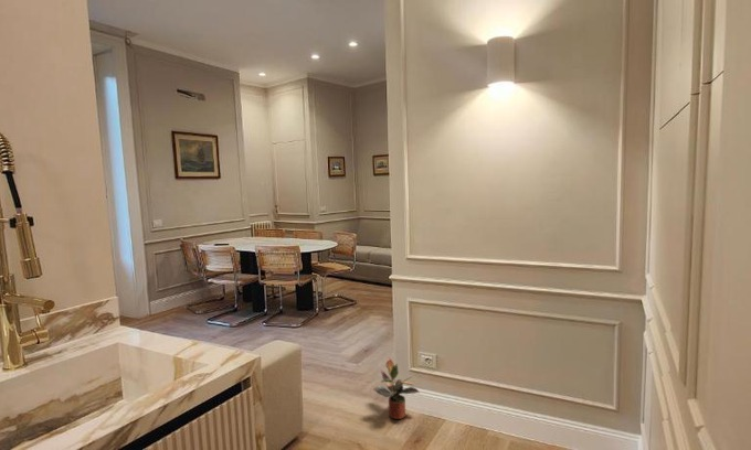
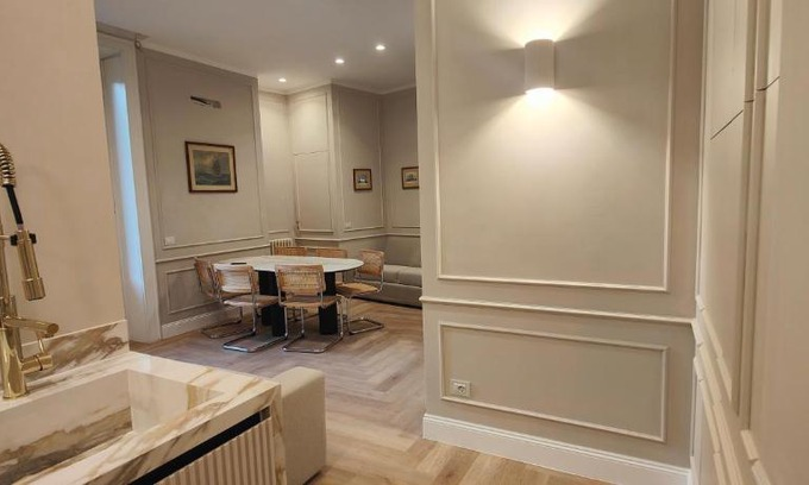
- potted plant (394, 392)
